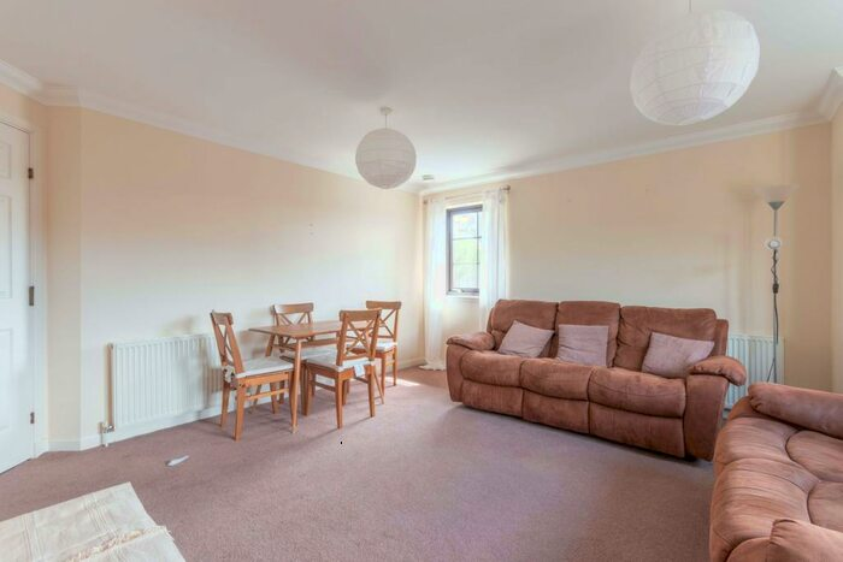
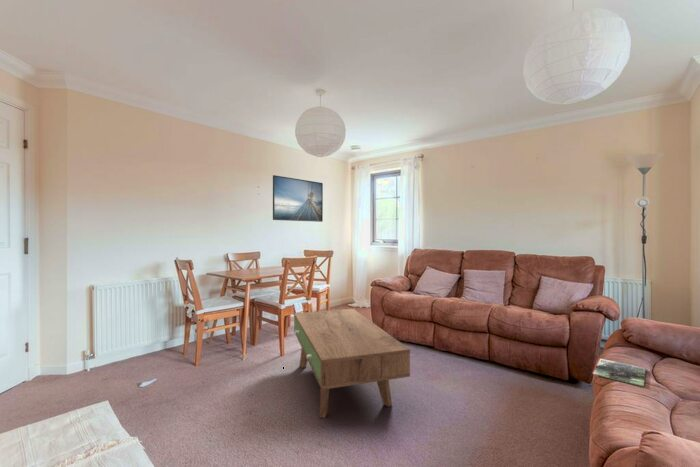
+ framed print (299, 200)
+ coffee table (339, 355)
+ magazine (619, 371)
